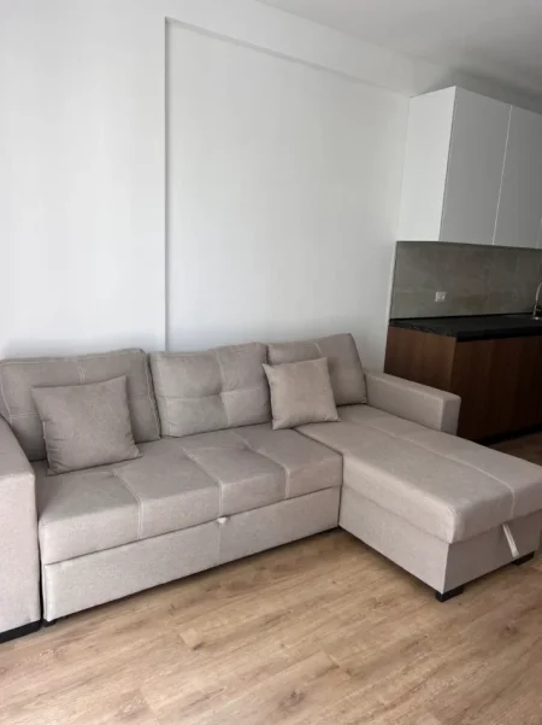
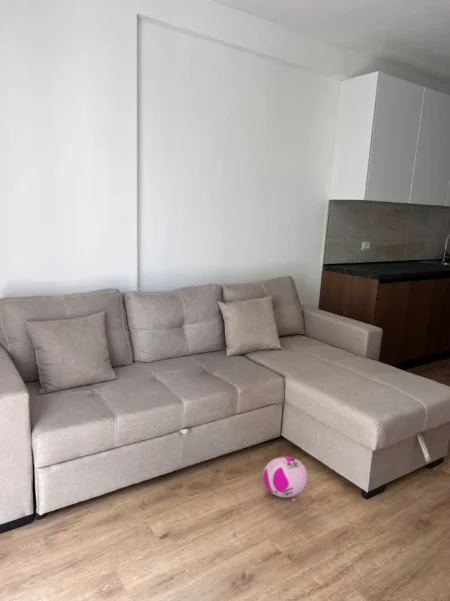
+ ball (284, 475)
